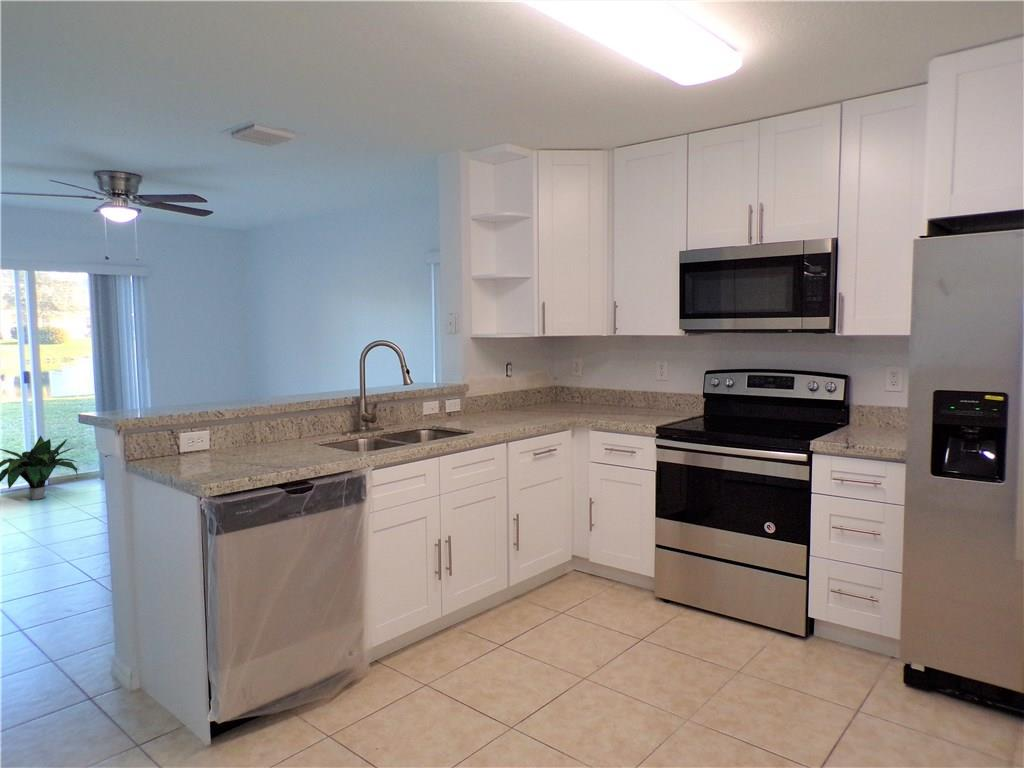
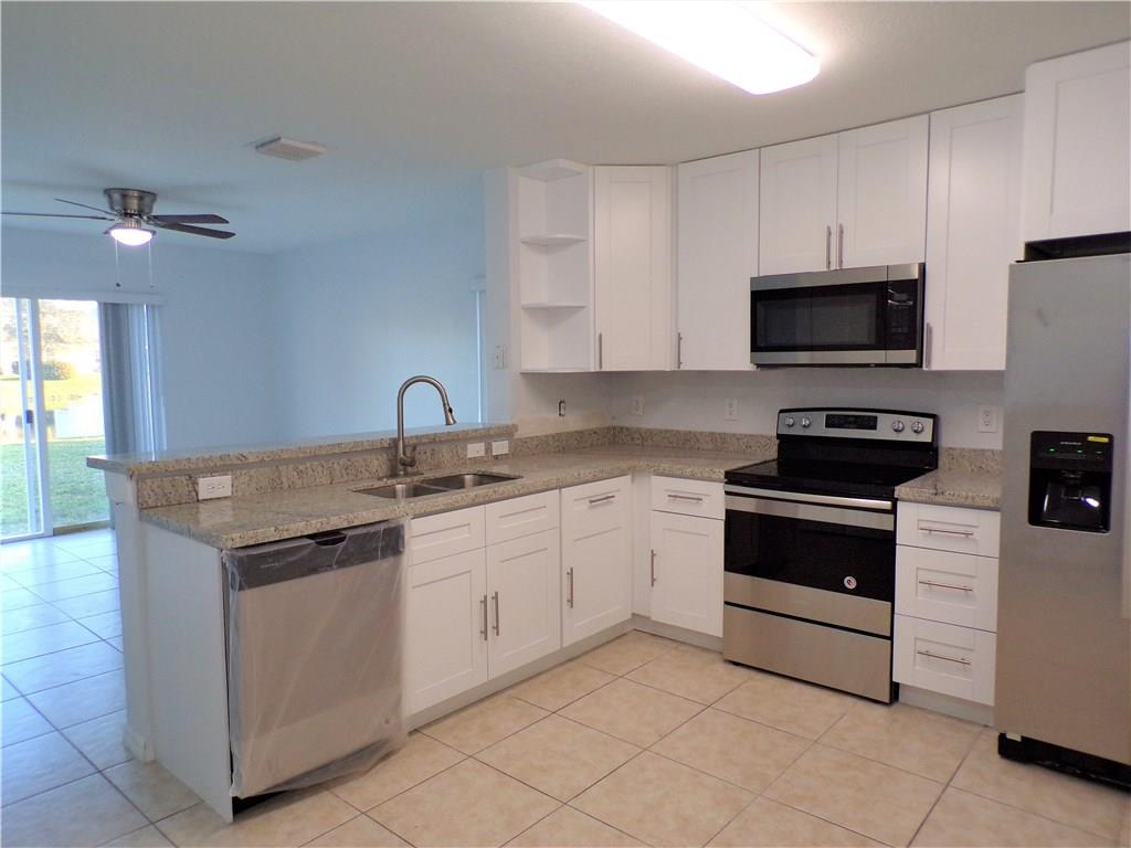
- potted plant (39, 467)
